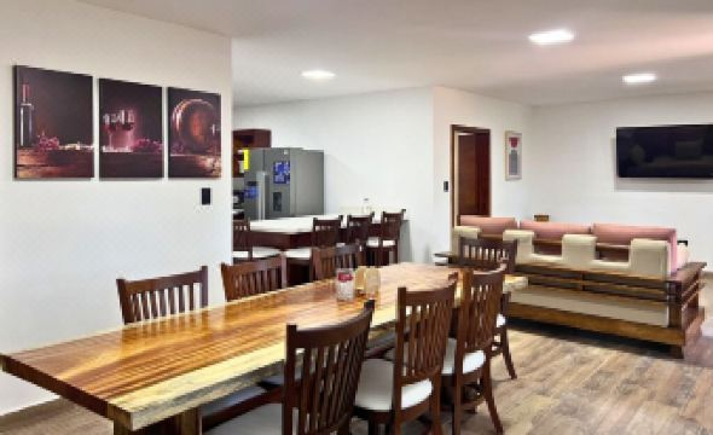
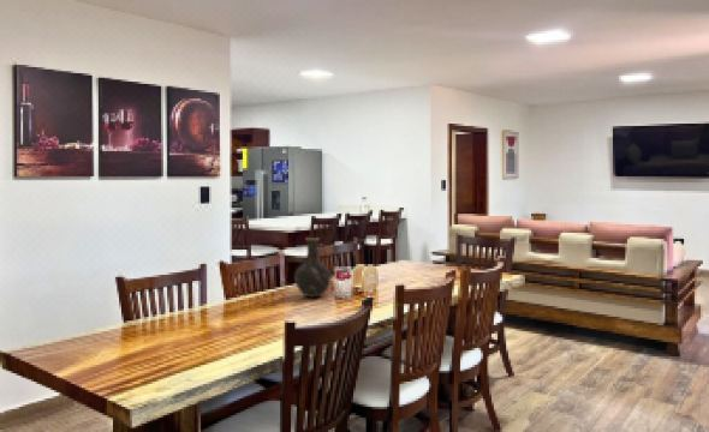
+ vase (312, 266)
